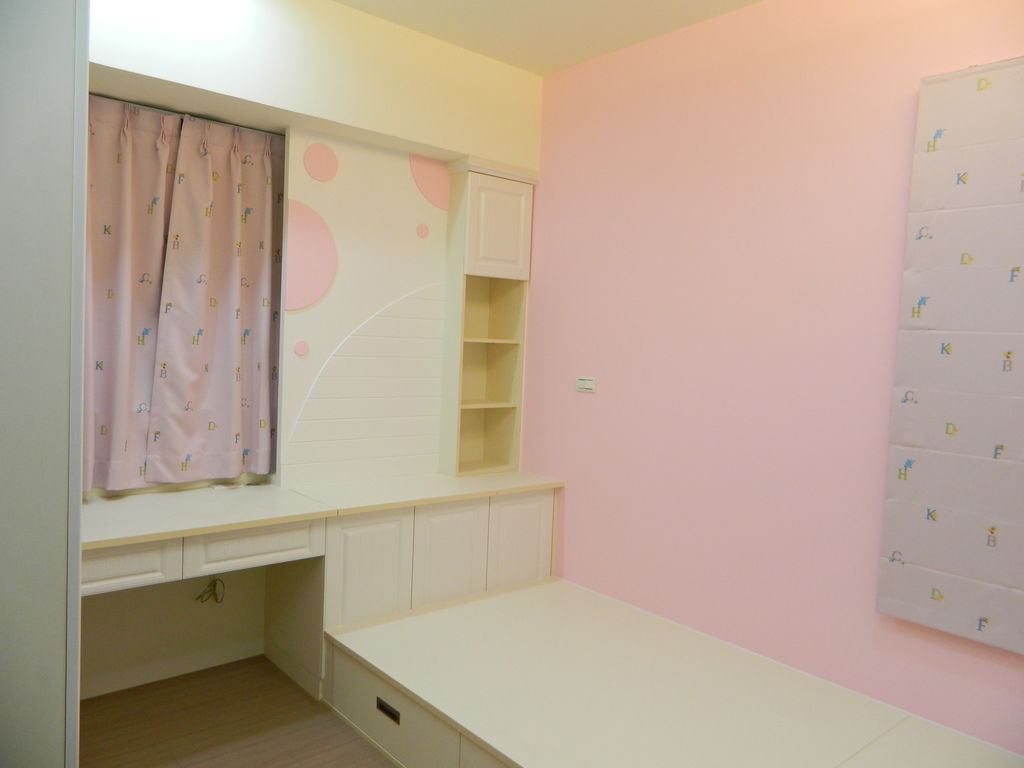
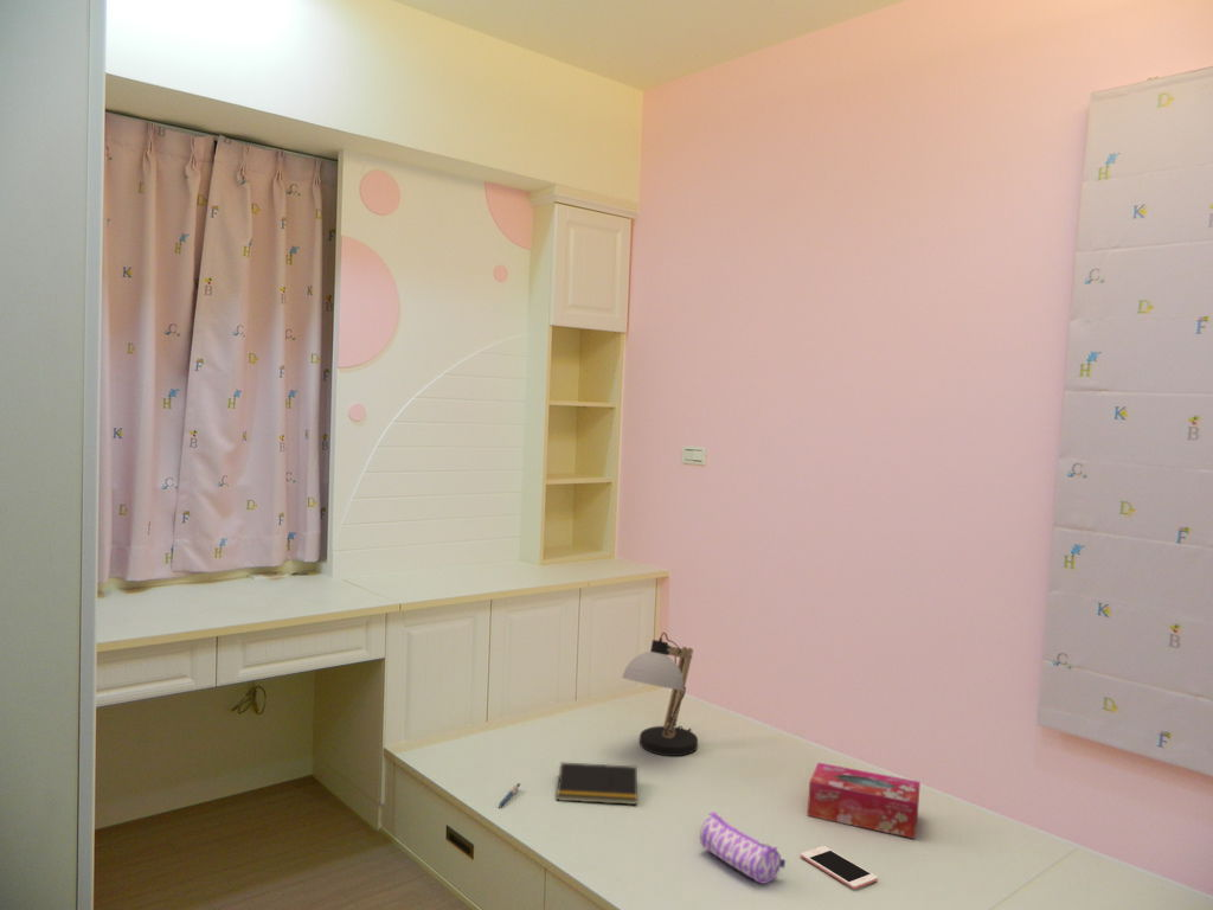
+ notepad (597, 782)
+ desk lamp (667, 687)
+ cell phone (837, 866)
+ tissue box (864, 799)
+ pen (508, 794)
+ pencil case (739, 847)
